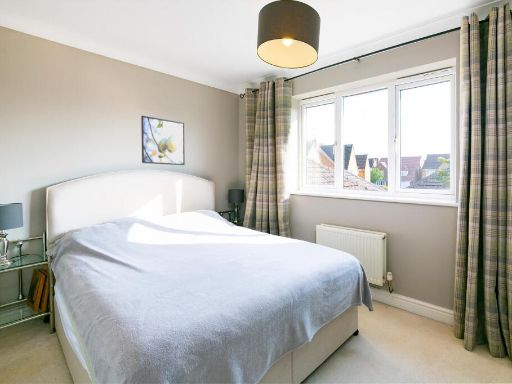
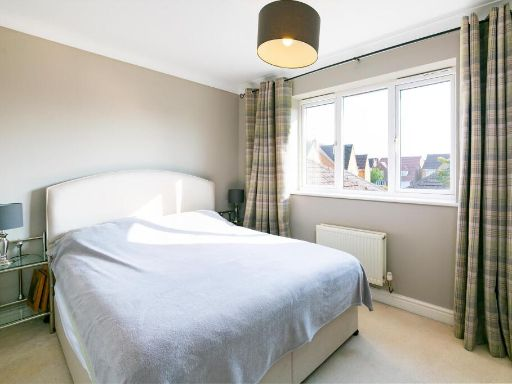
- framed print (164, 141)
